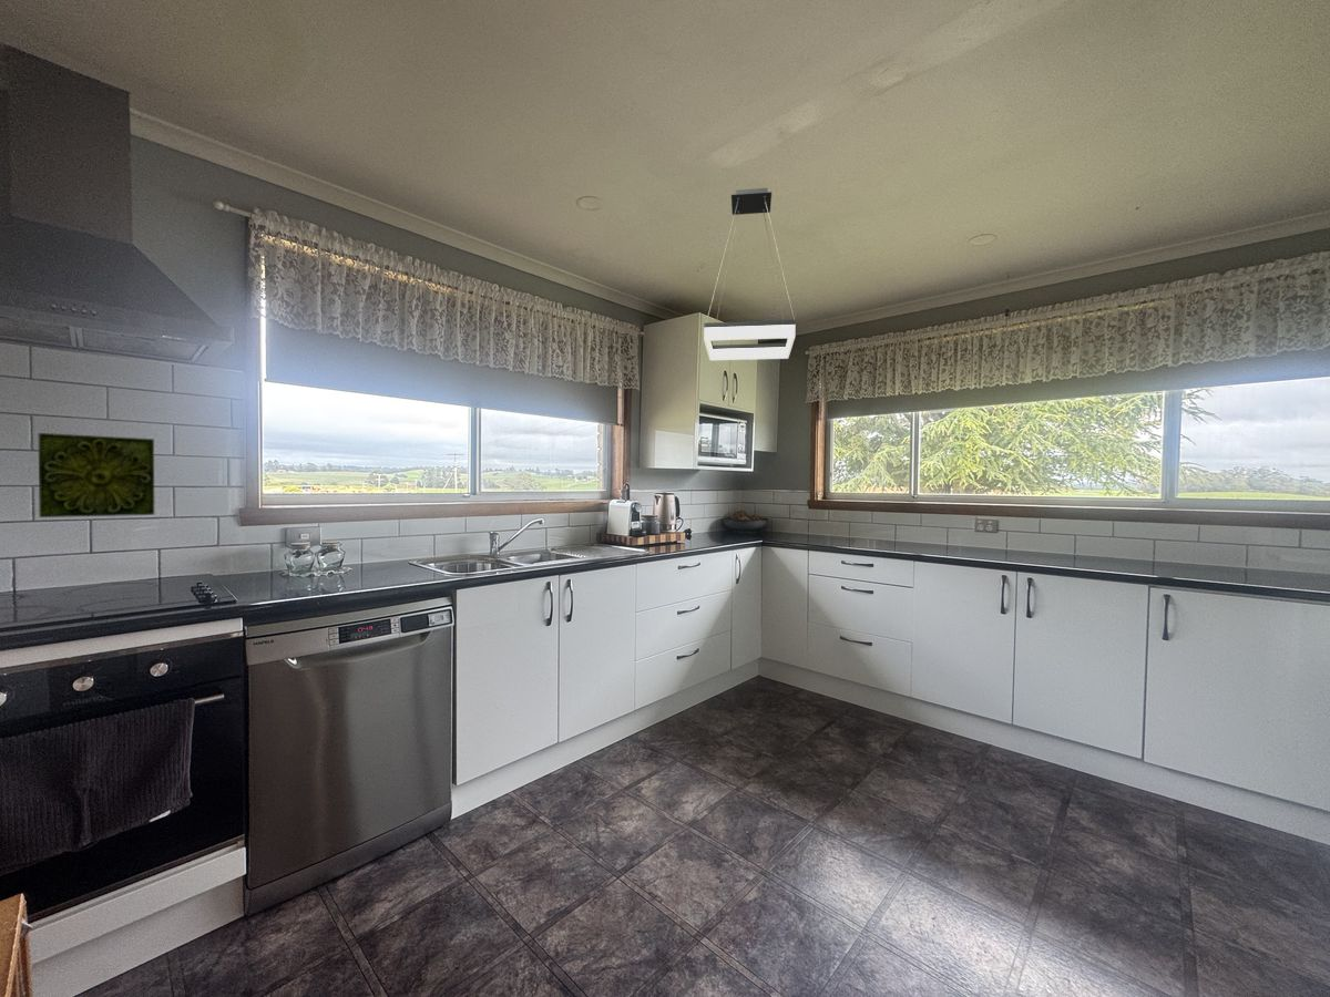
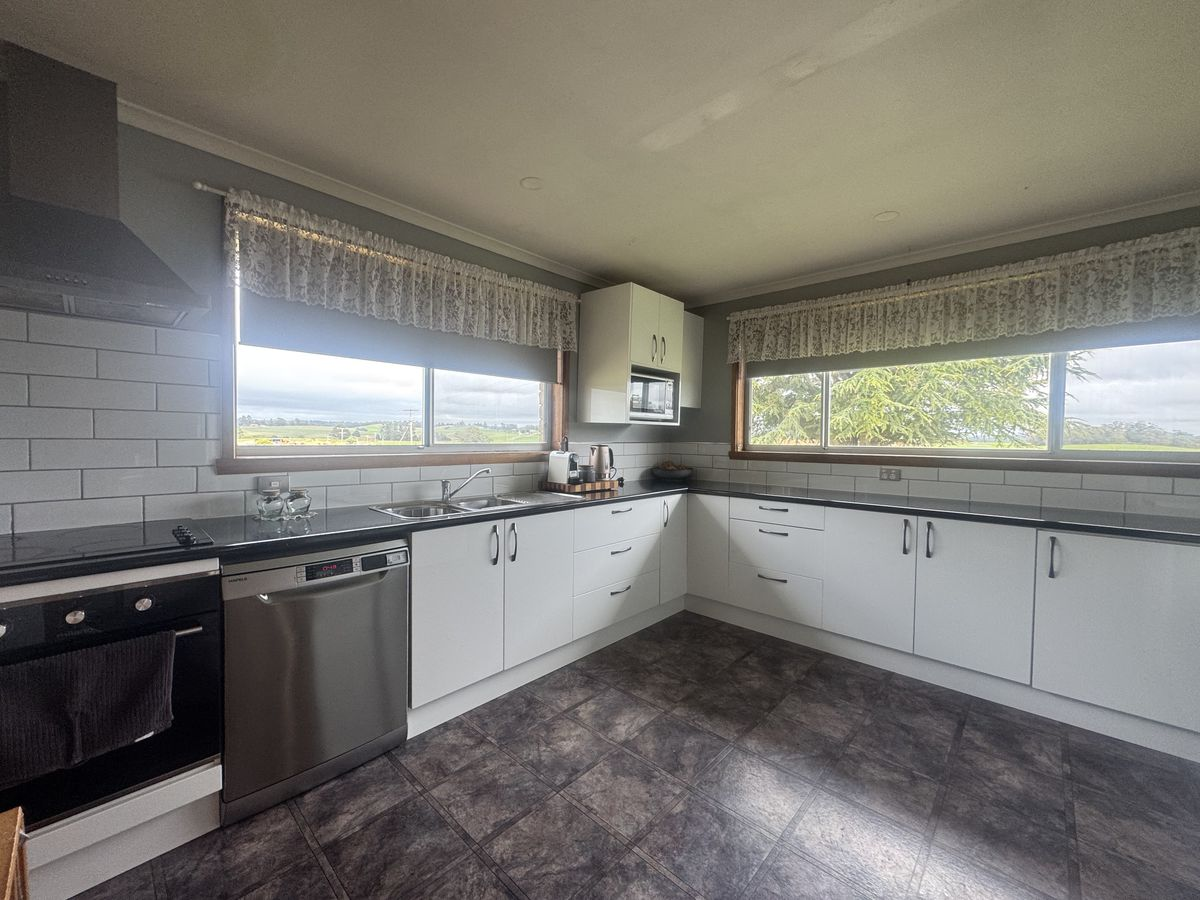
- decorative tile (99, 475)
- pendant light (727, 267)
